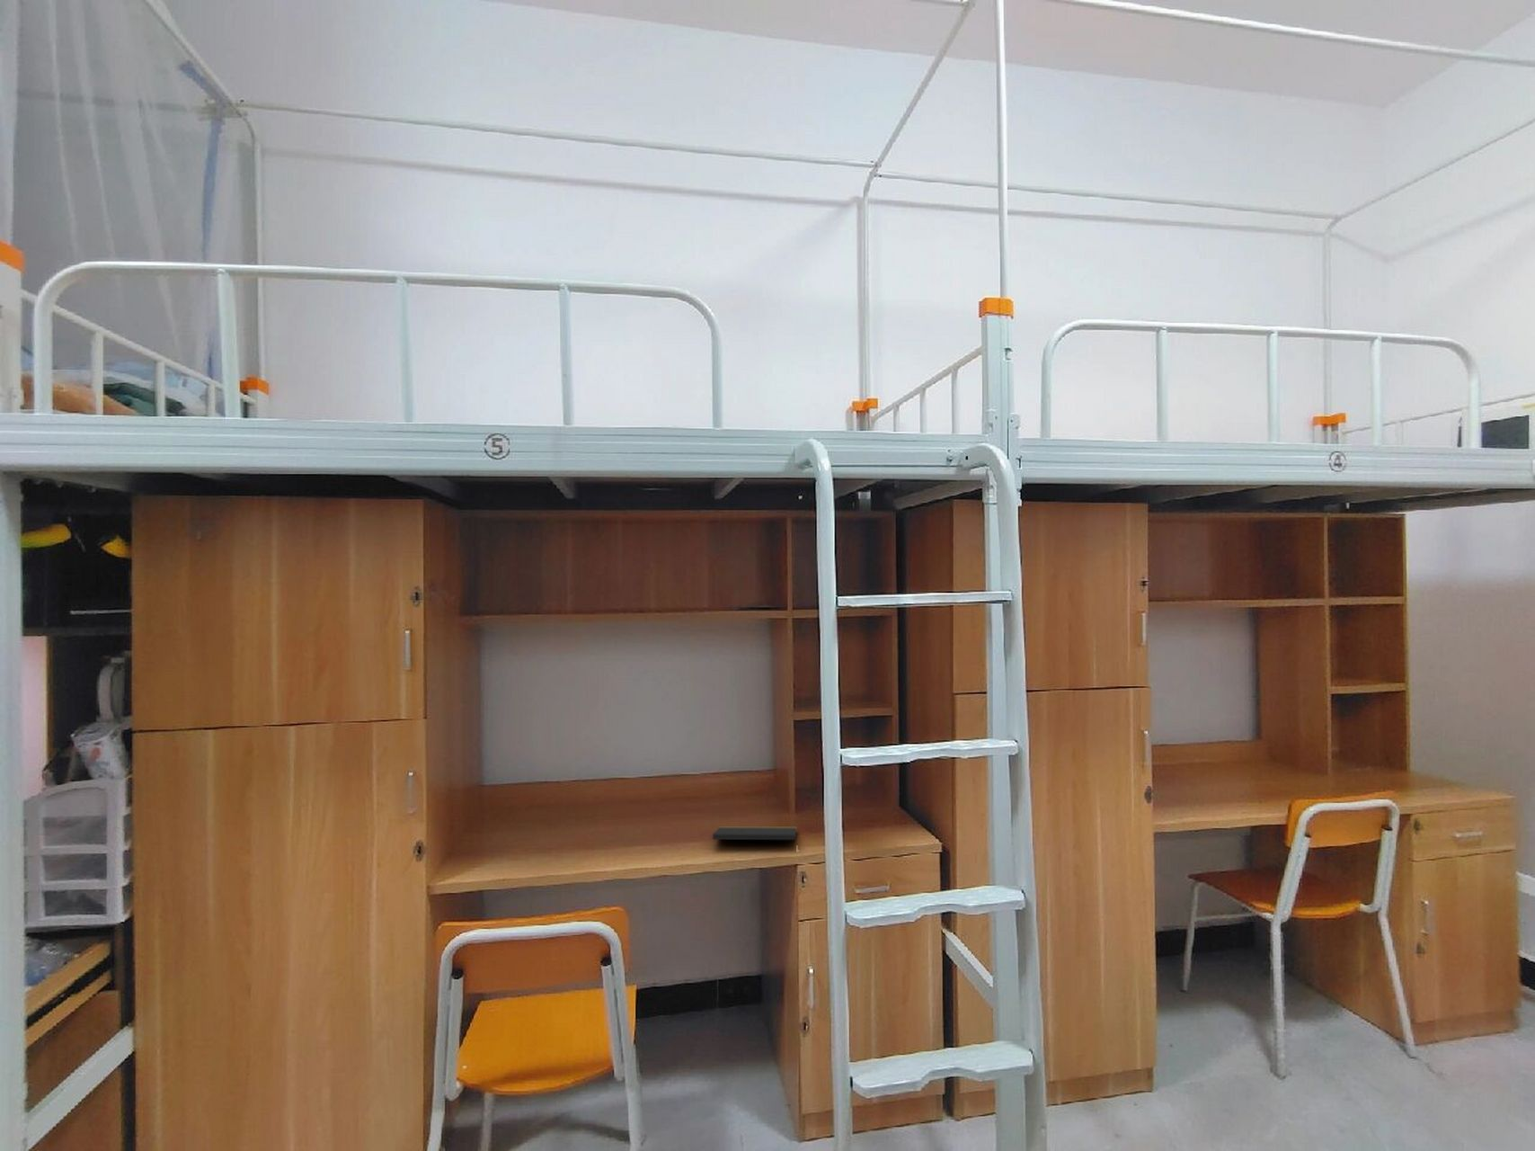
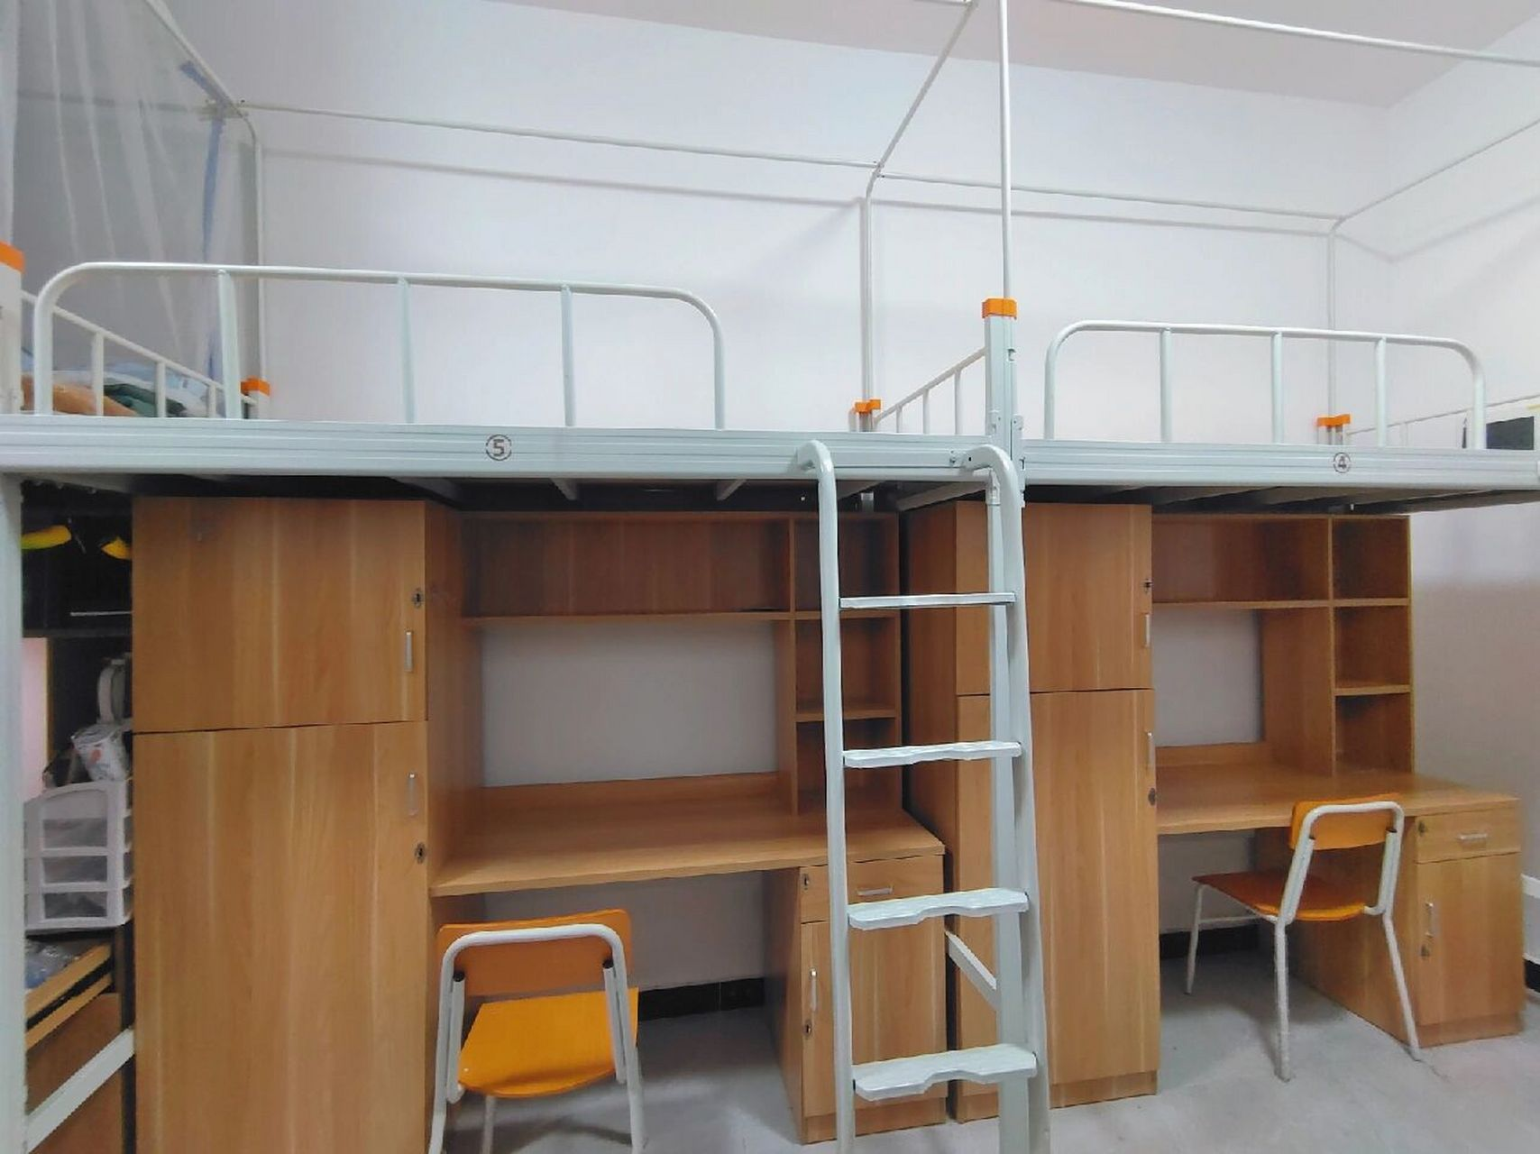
- notepad (755, 833)
